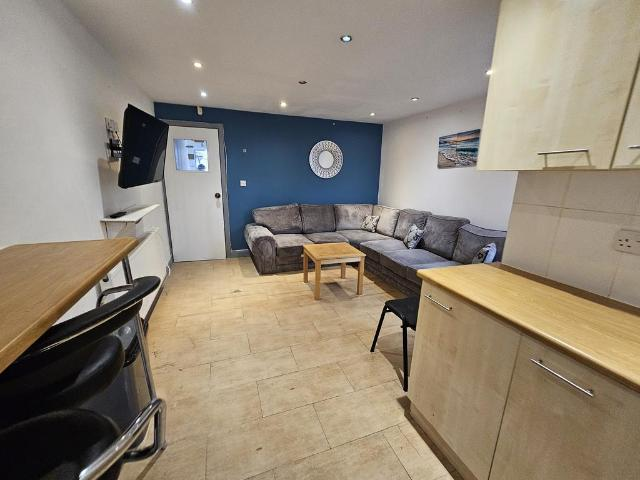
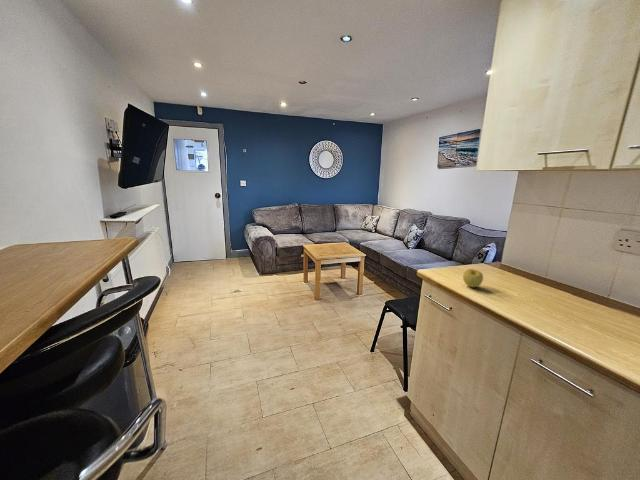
+ apple (472, 278)
